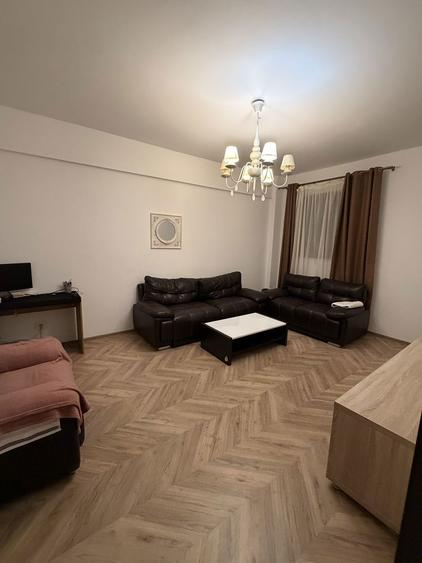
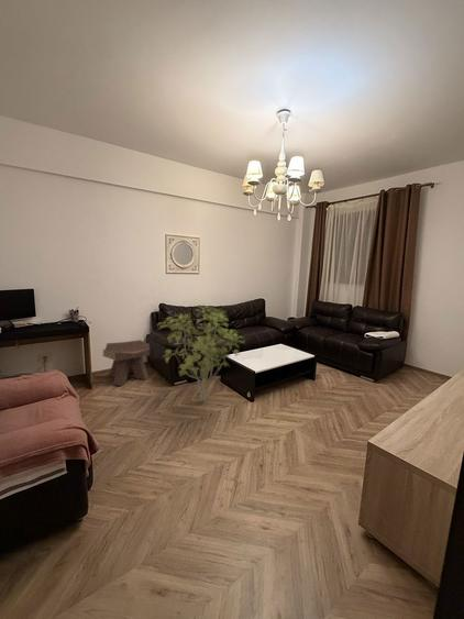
+ shrub (203, 354)
+ side table (126, 361)
